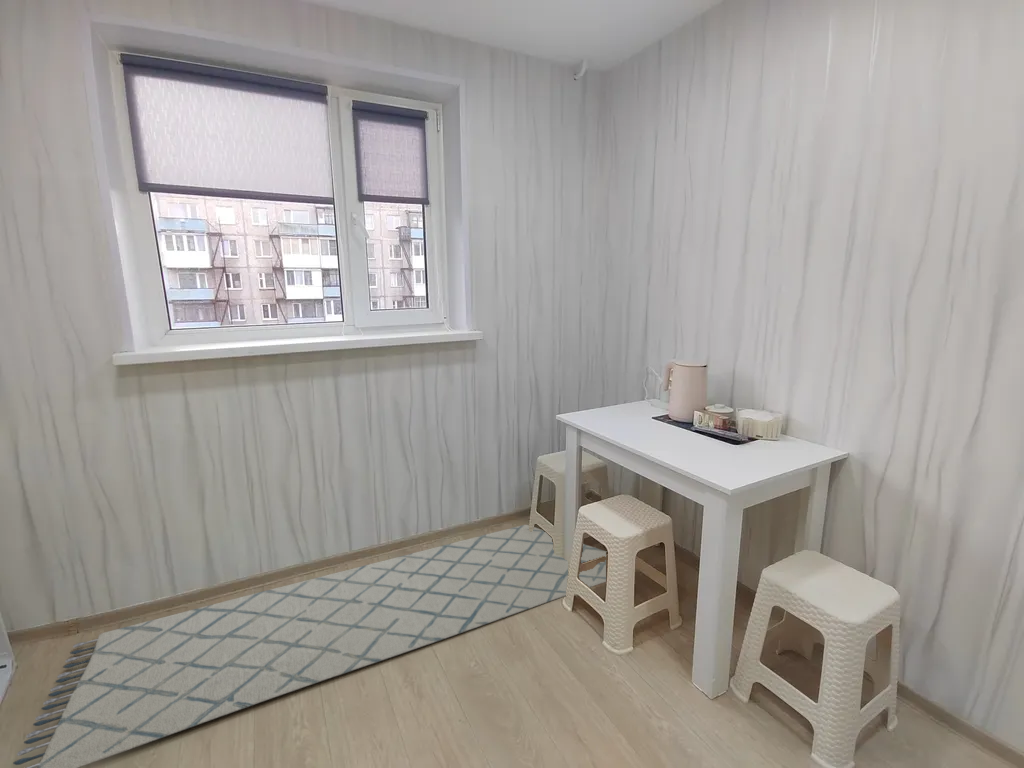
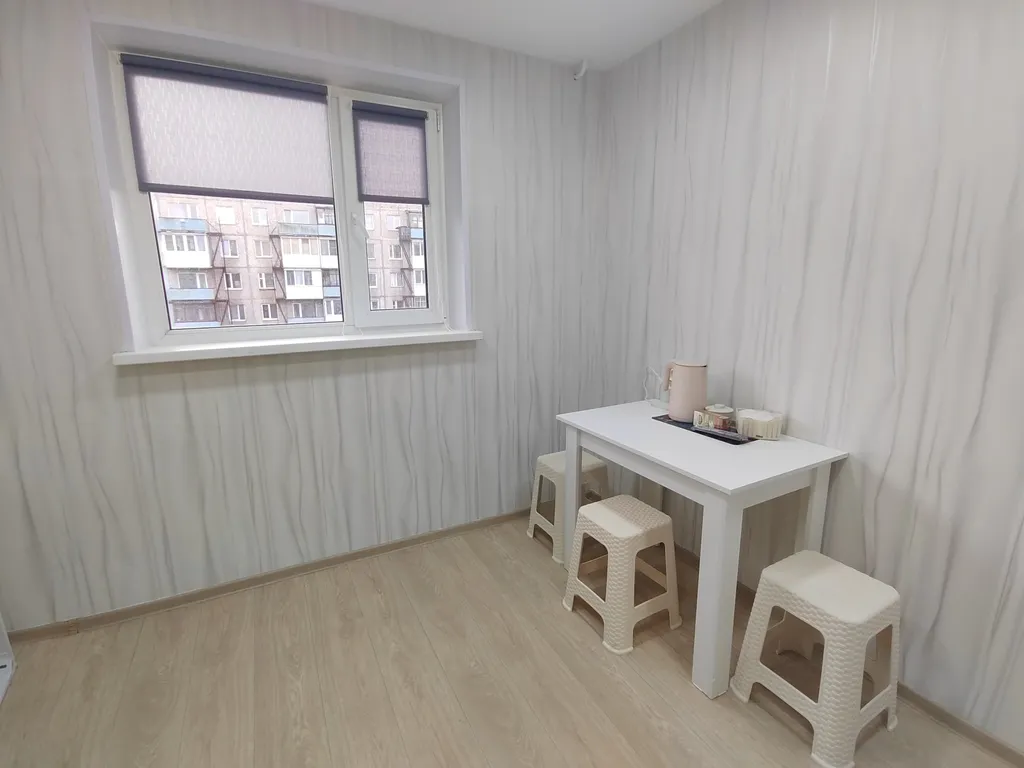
- rug (416, 593)
